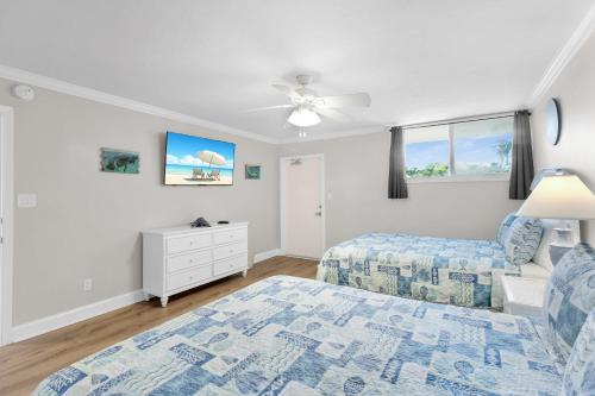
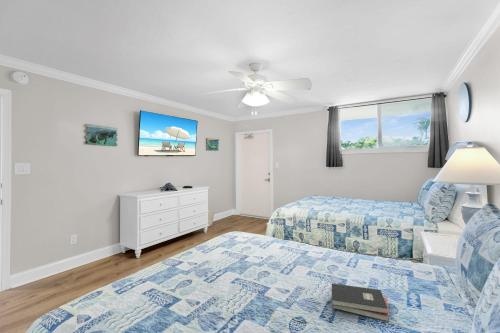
+ hardback book (357, 299)
